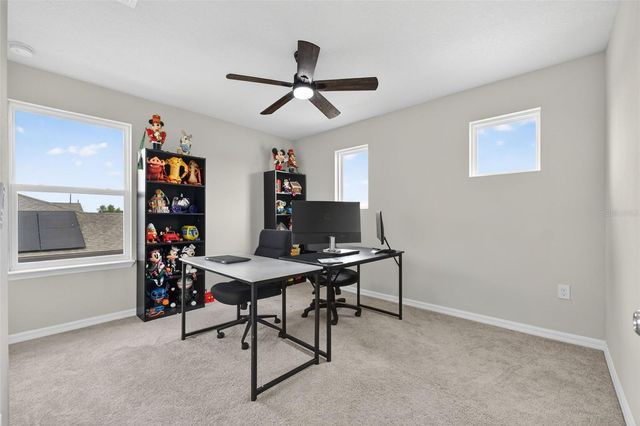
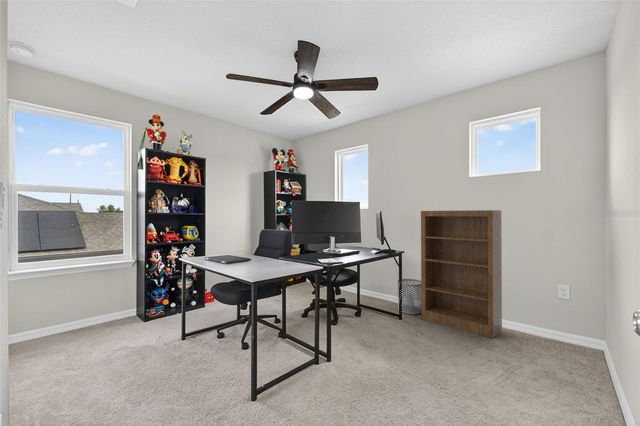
+ bookshelf (459, 267)
+ waste bin (410, 296)
